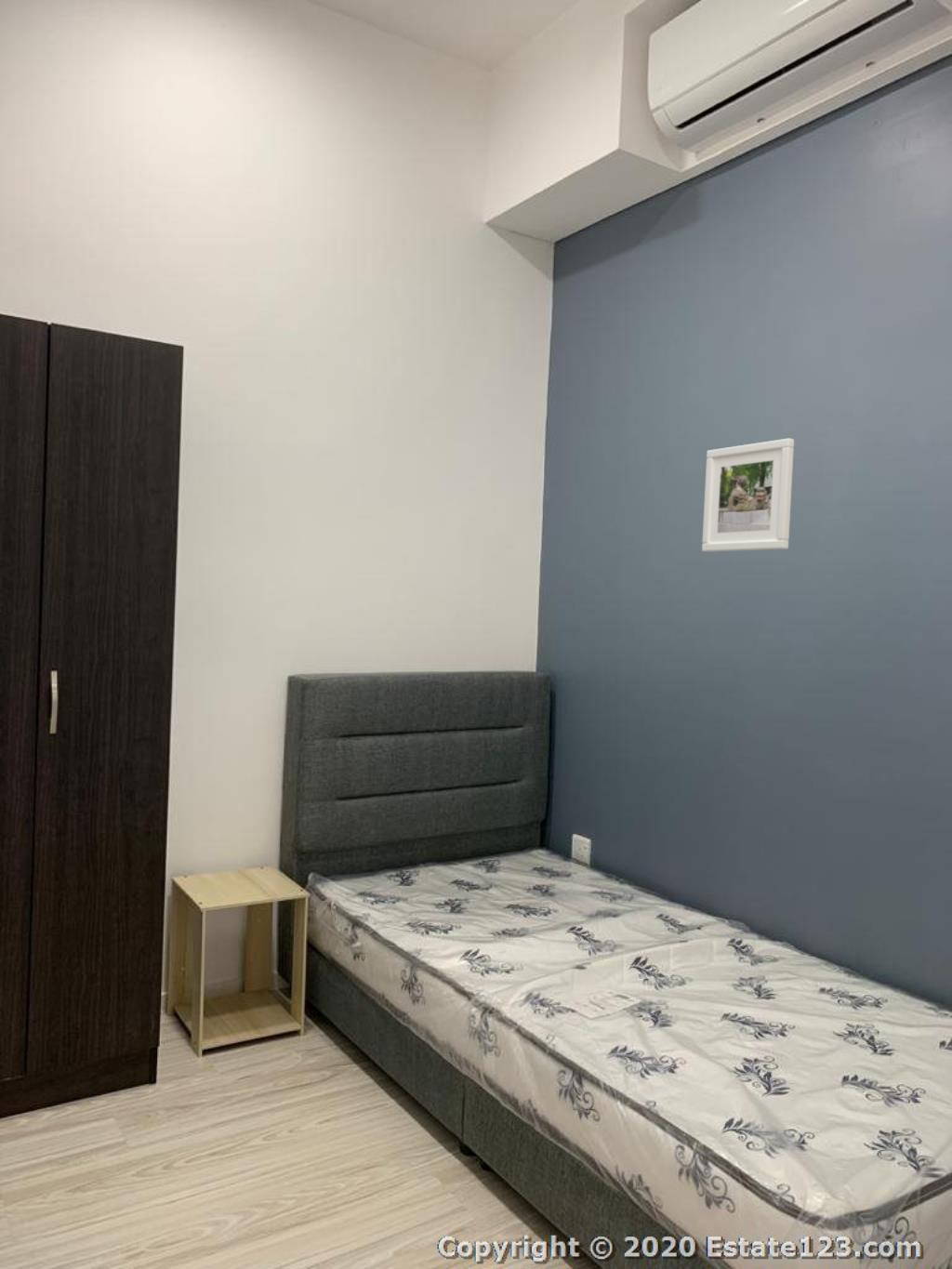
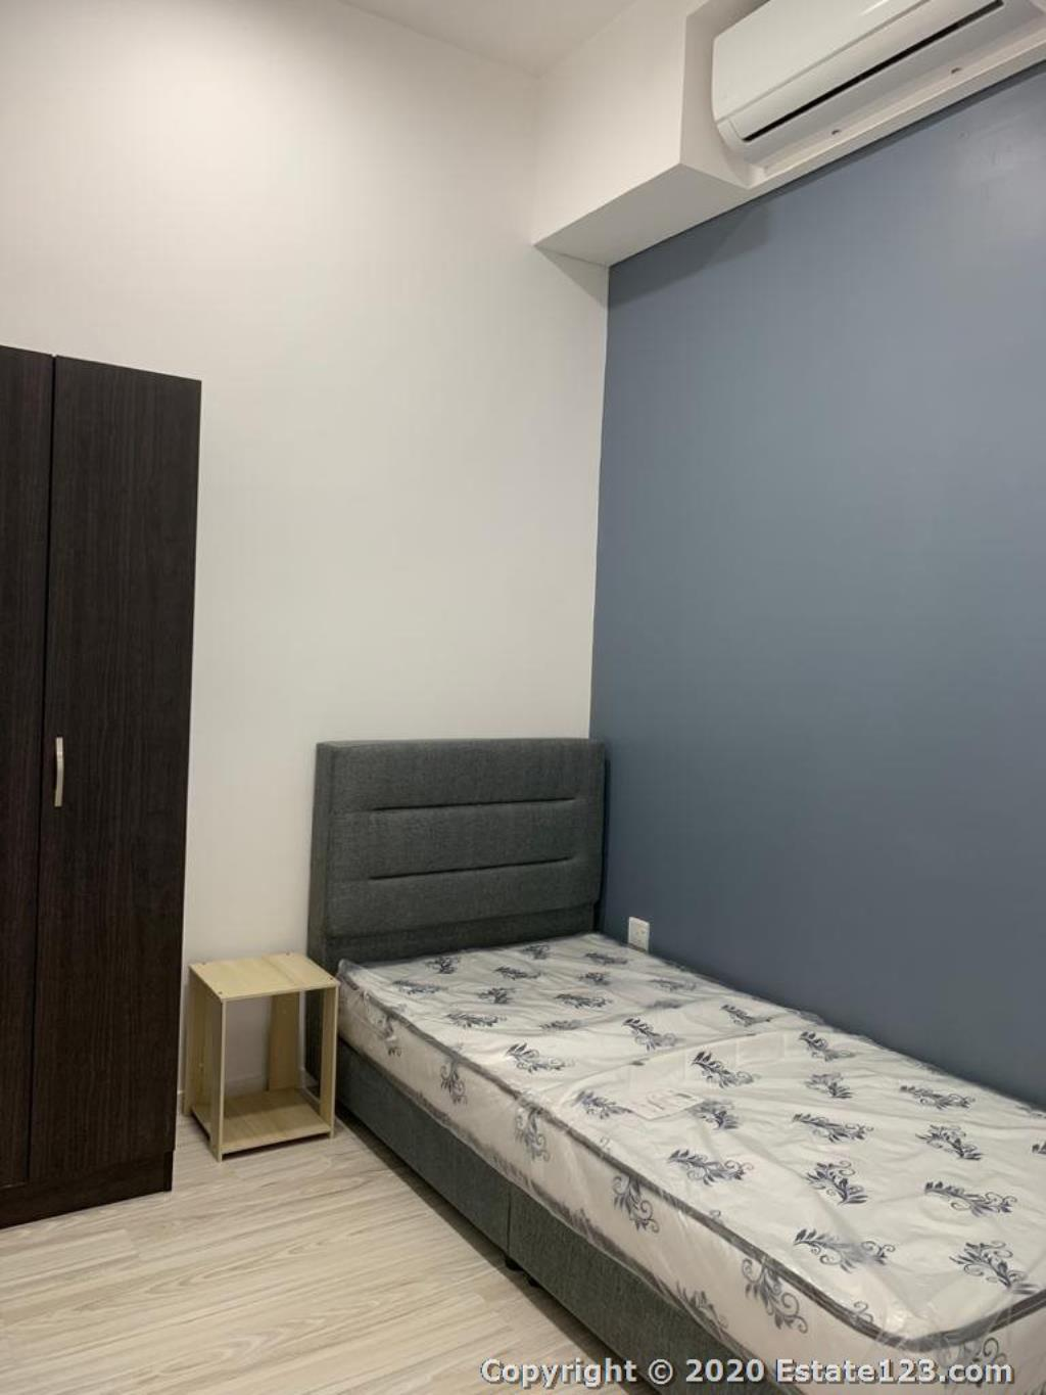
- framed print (746, 497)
